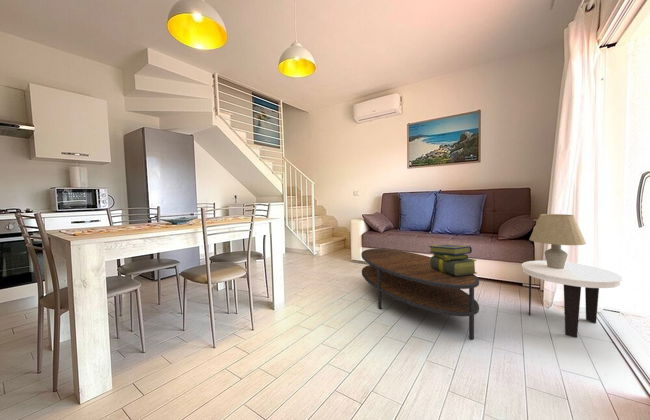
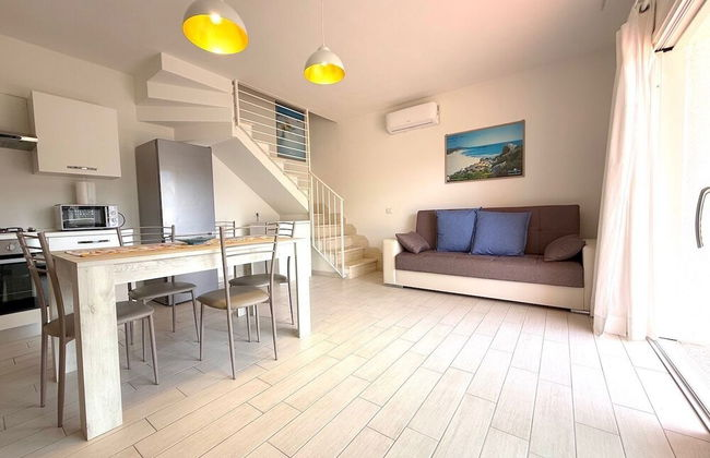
- stack of books (450, 257)
- coffee table (408, 282)
- side table (566, 296)
- table lamp (556, 241)
